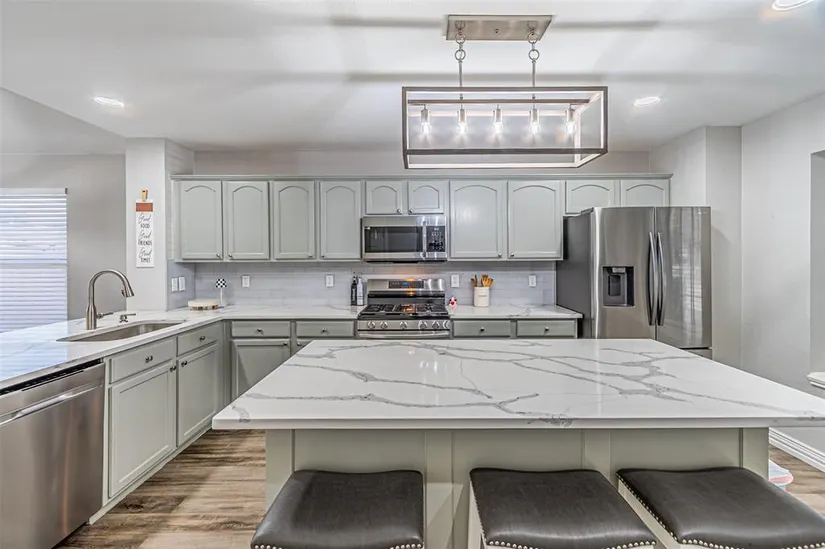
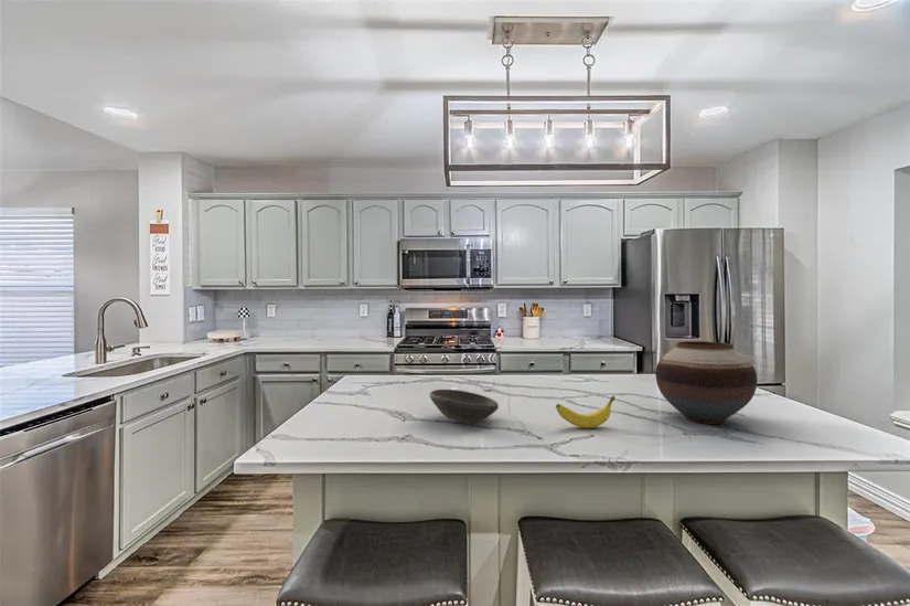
+ vase (704, 381)
+ banana (586, 414)
+ bowl (463, 406)
